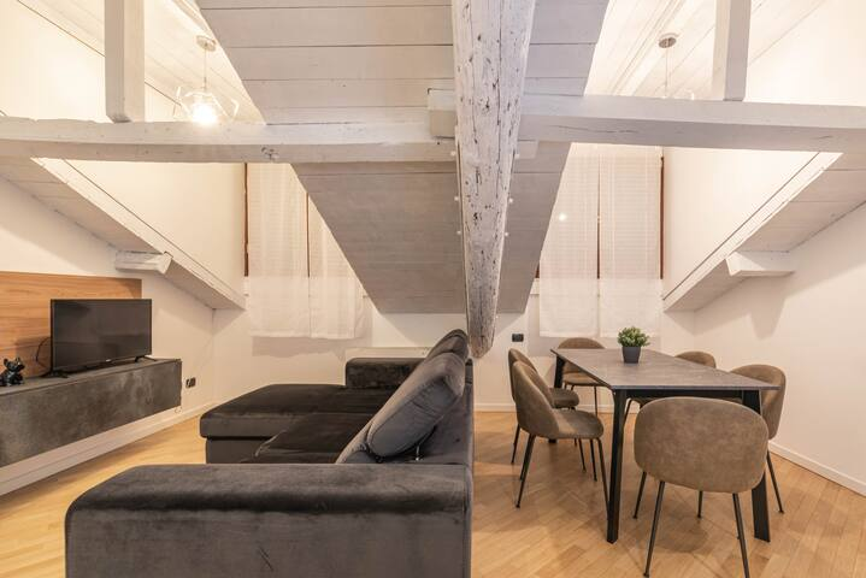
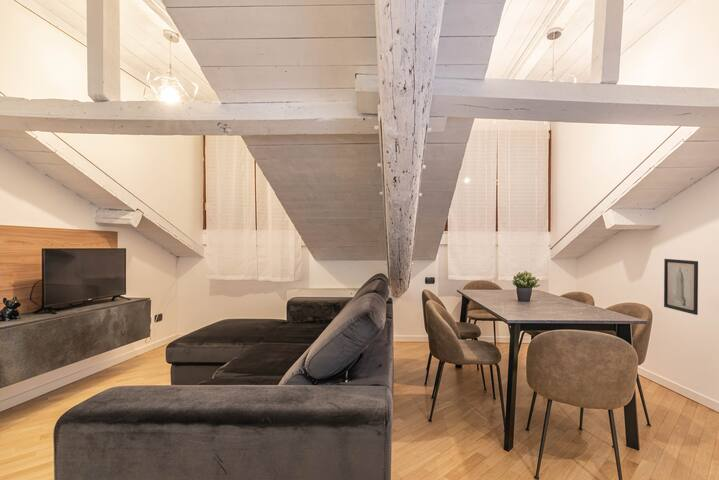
+ wall art (680, 285)
